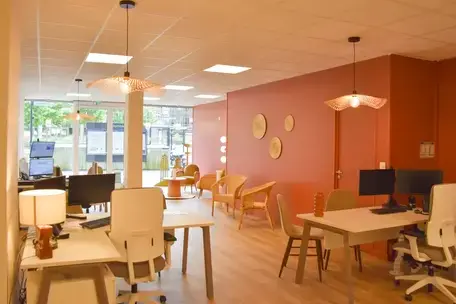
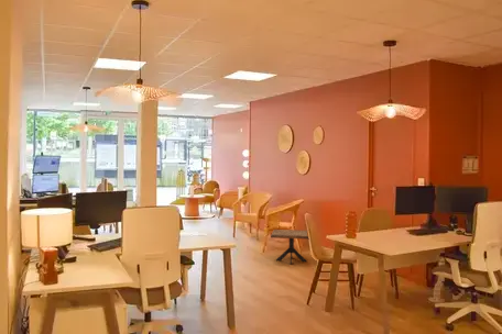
+ side table (291, 246)
